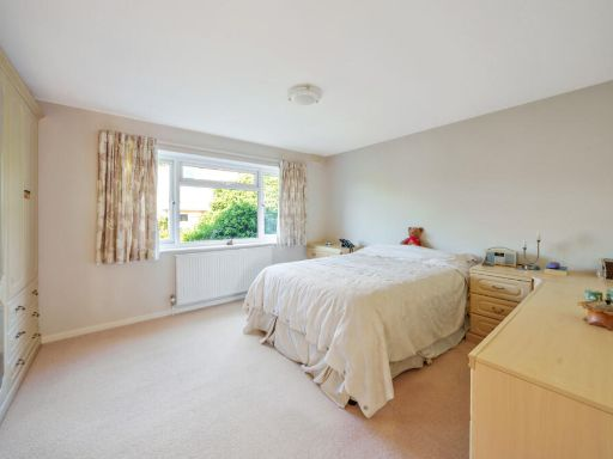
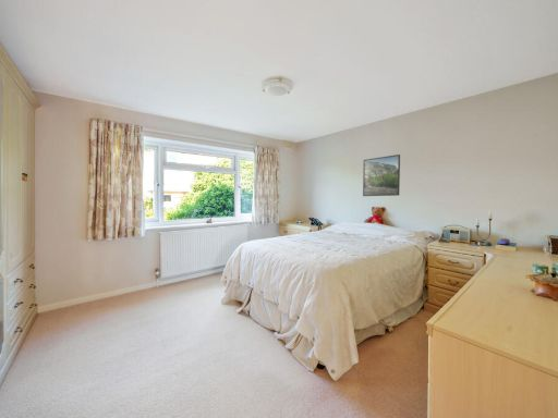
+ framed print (380, 176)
